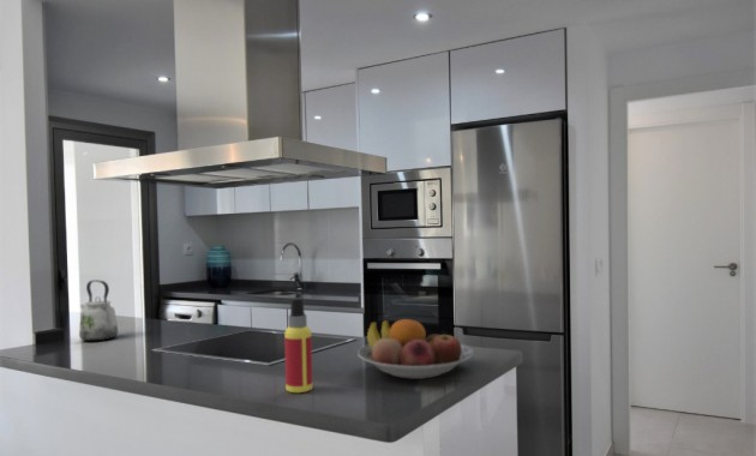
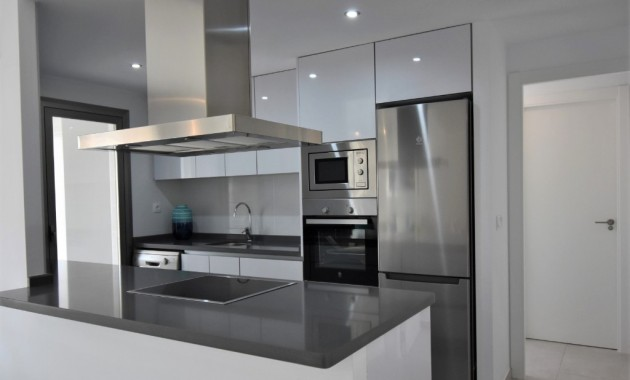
- spray bottle (298, 343)
- kettle (94, 308)
- fruit bowl (415, 346)
